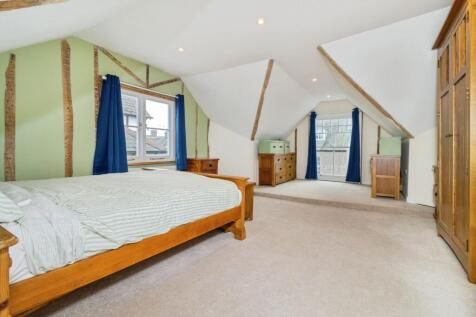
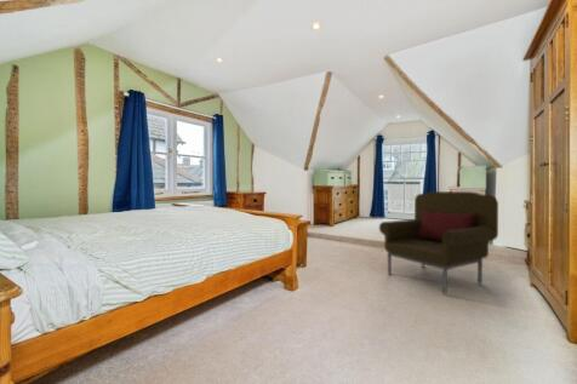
+ armchair (433, 235)
